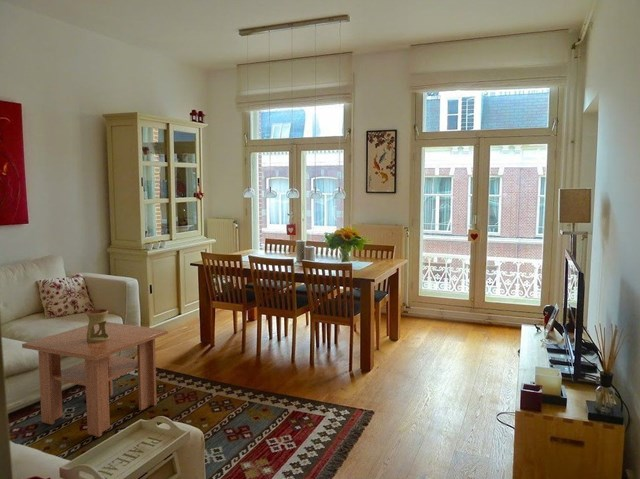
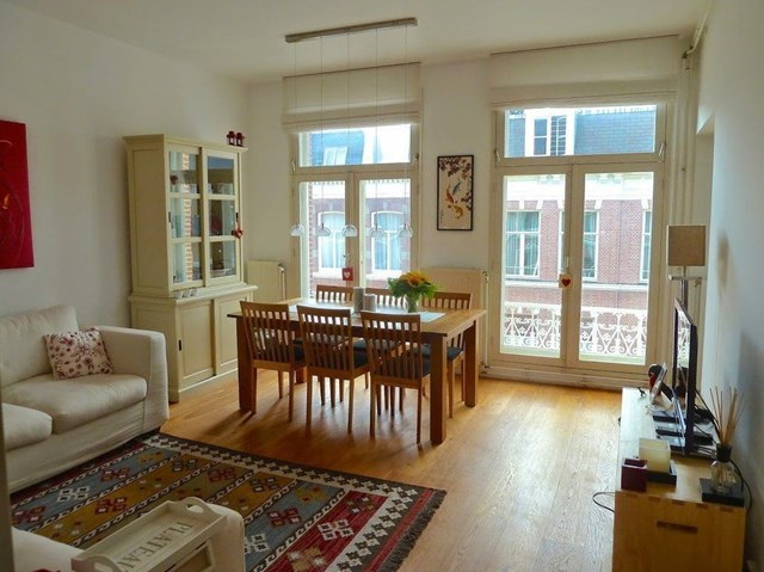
- coffee table (100, 375)
- oil burner (98, 324)
